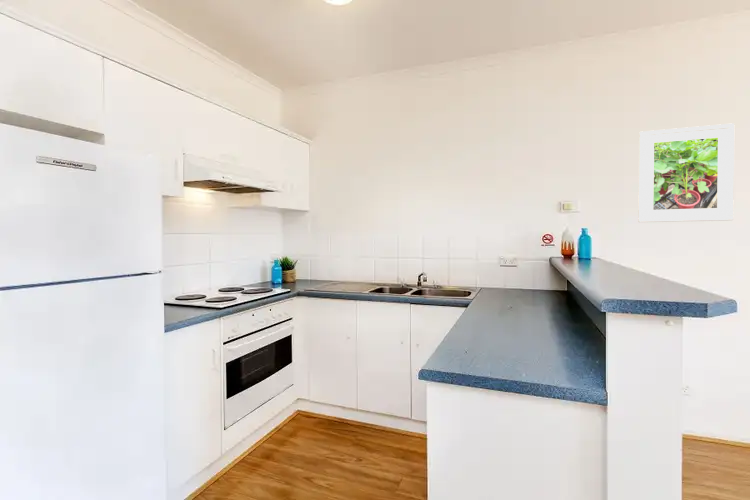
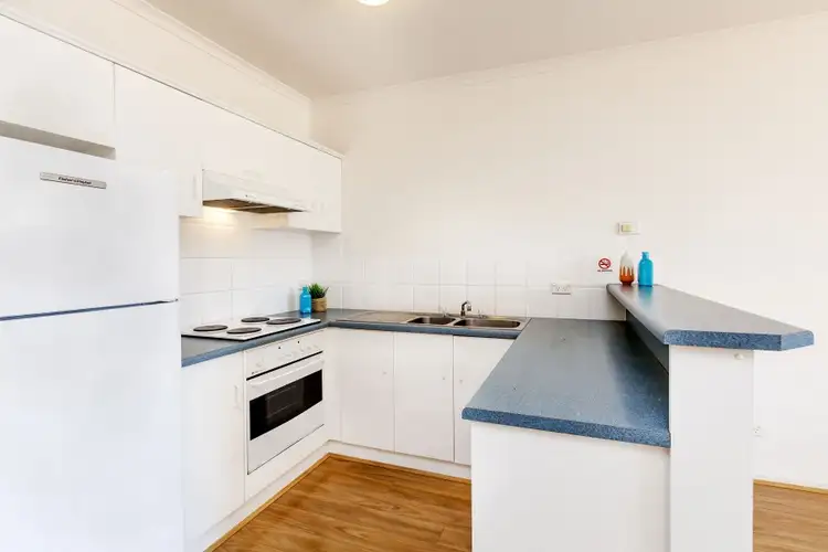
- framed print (684, 174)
